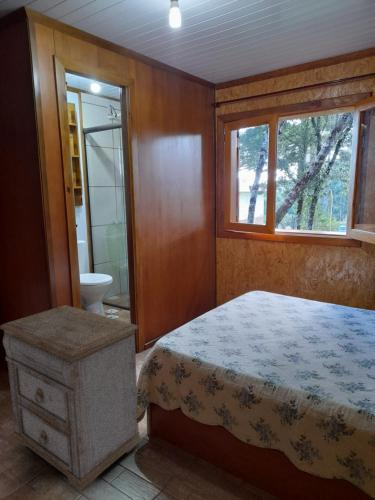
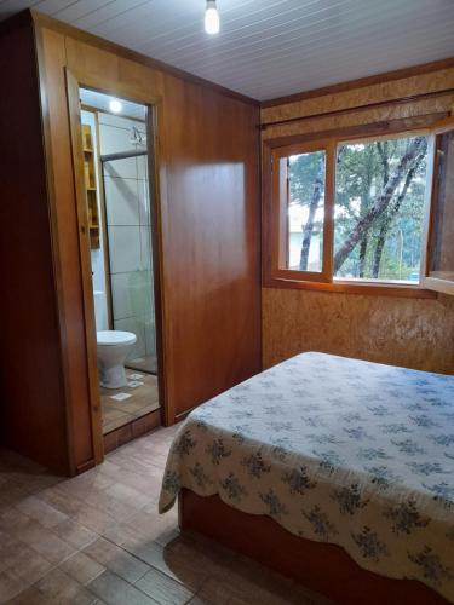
- nightstand (72, 385)
